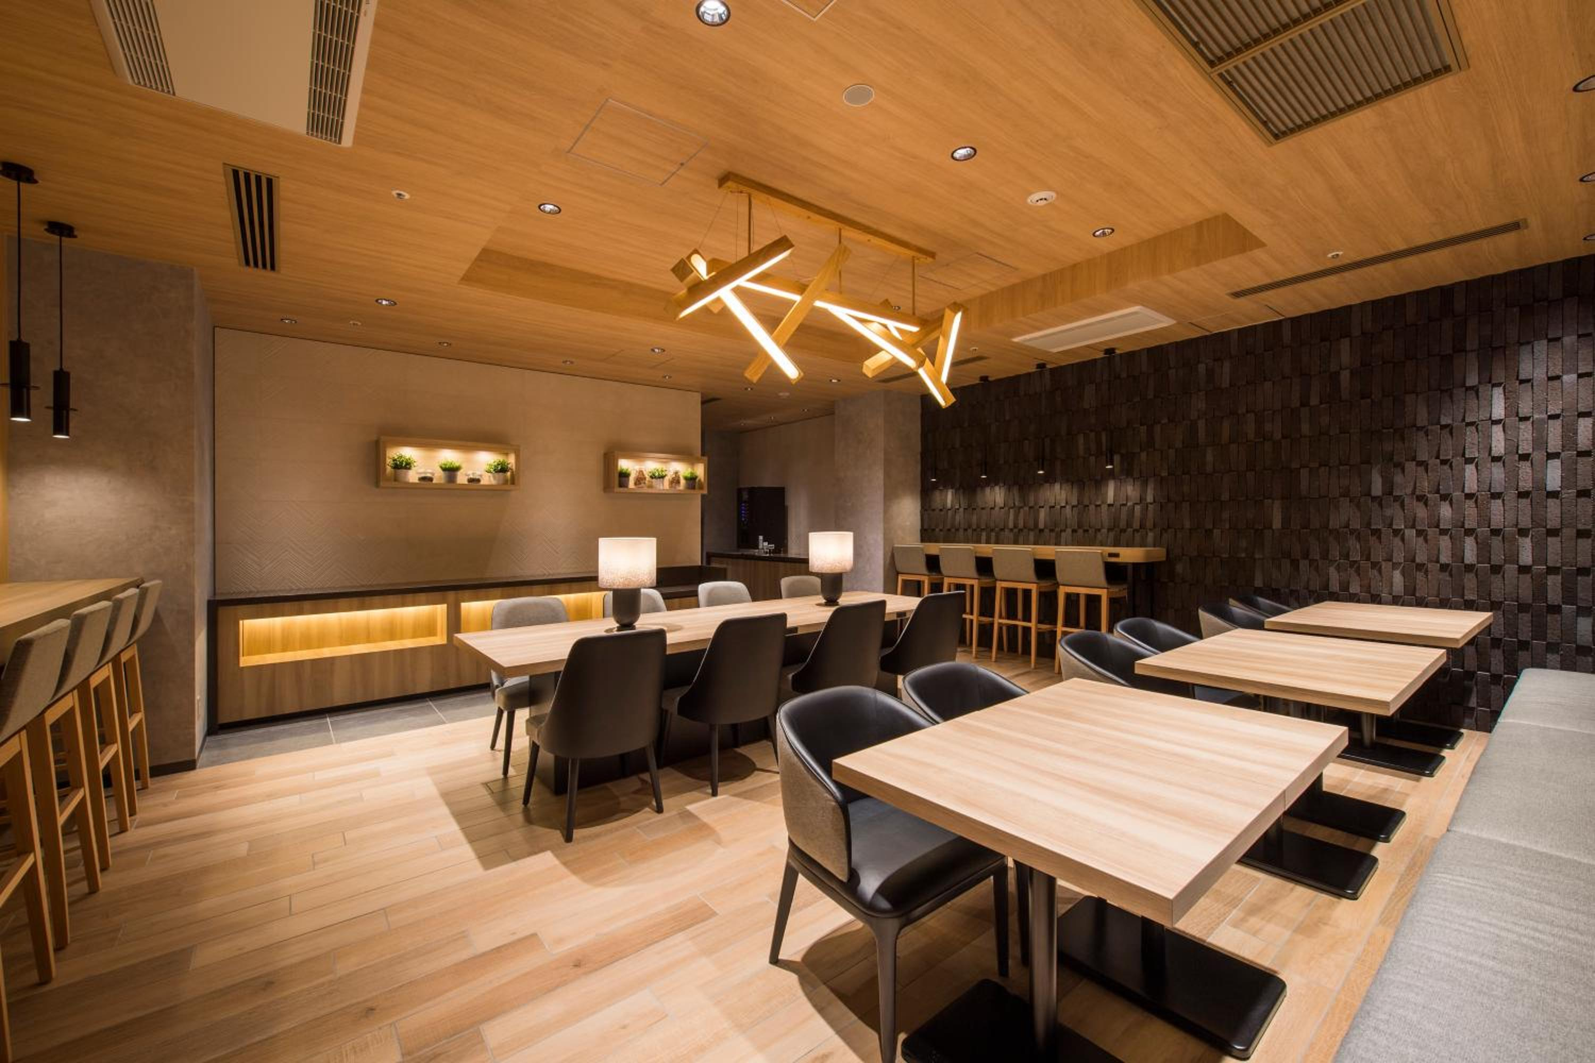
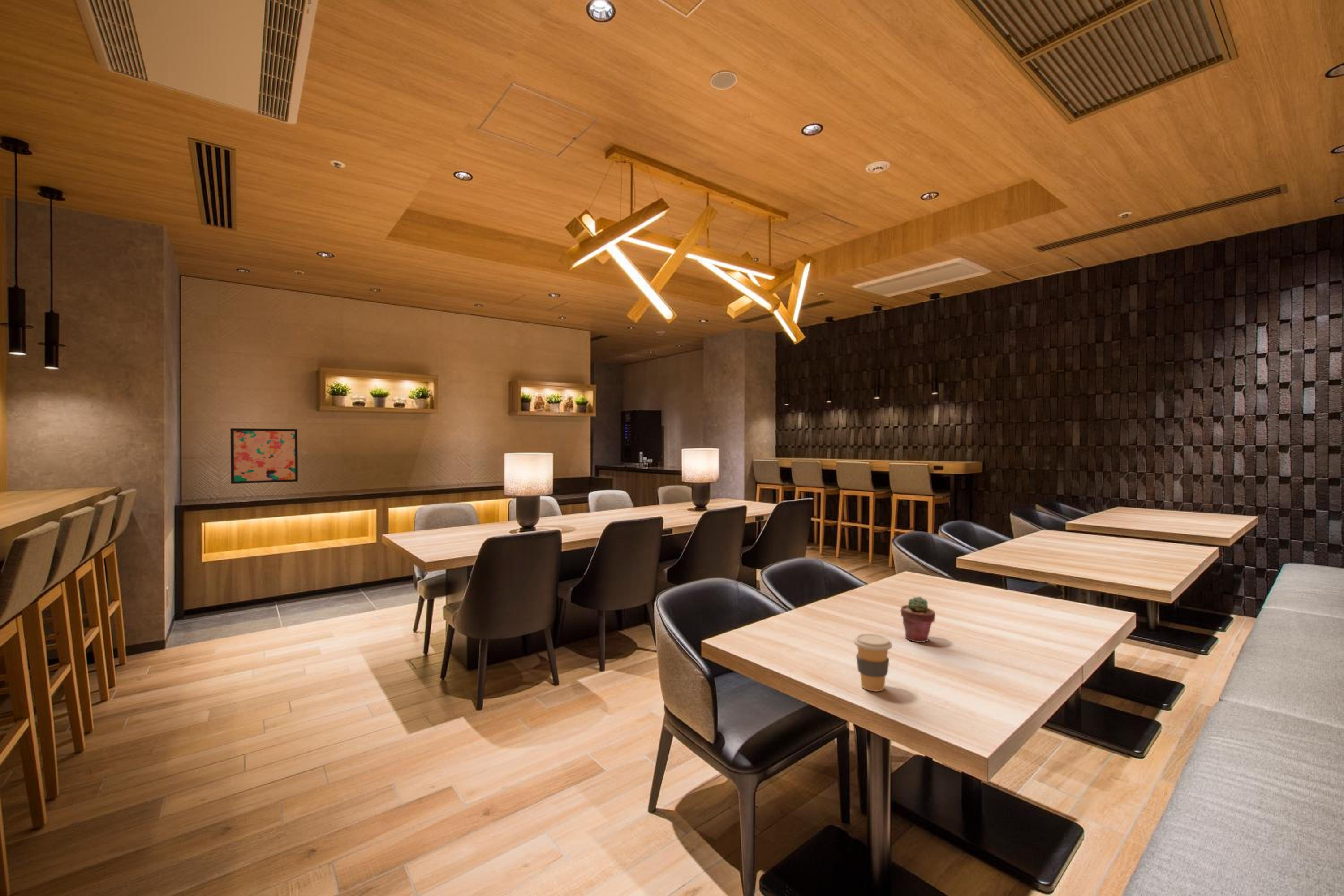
+ potted succulent (918, 618)
+ wall art (265, 456)
+ coffee cup (873, 663)
